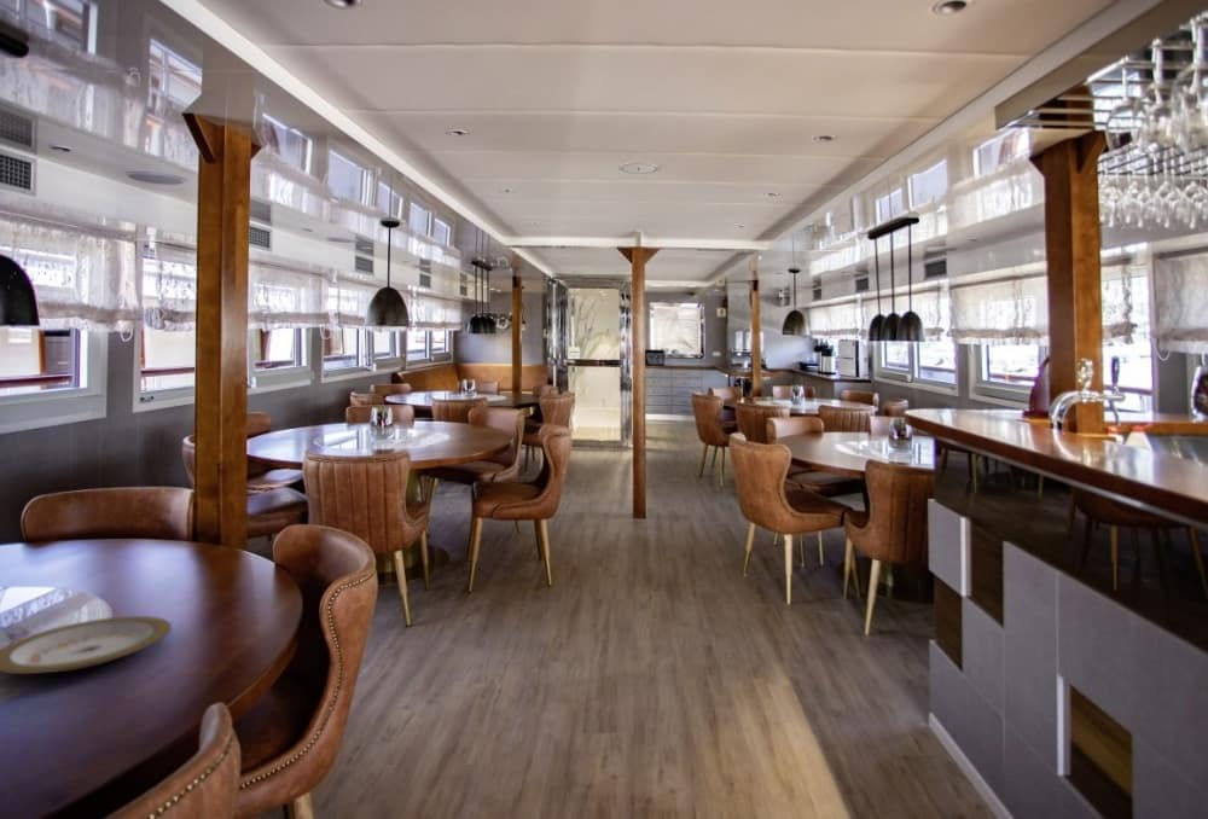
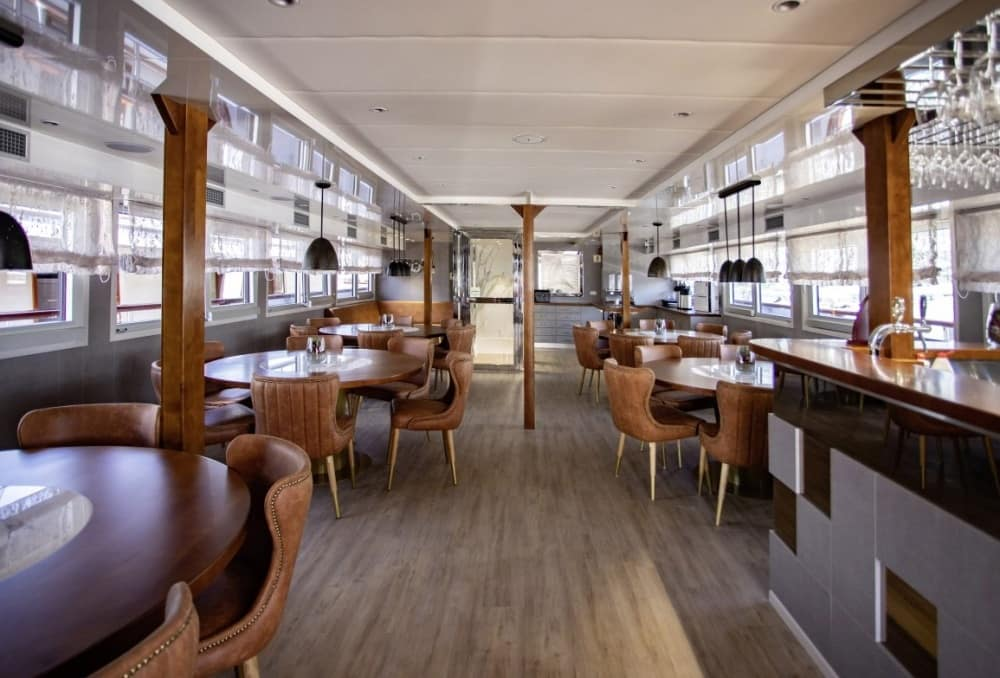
- plate (86, 646)
